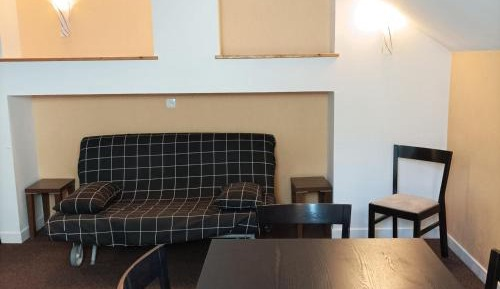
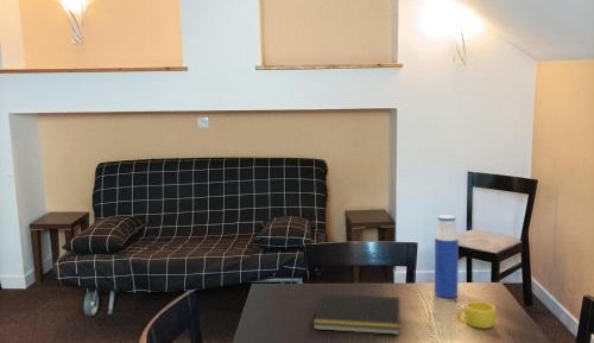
+ cup (475, 315)
+ water bottle (446, 255)
+ notepad (358, 312)
